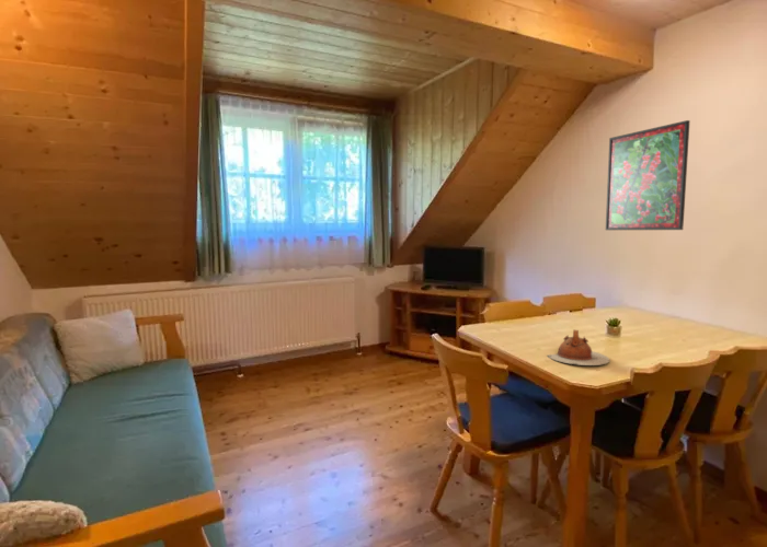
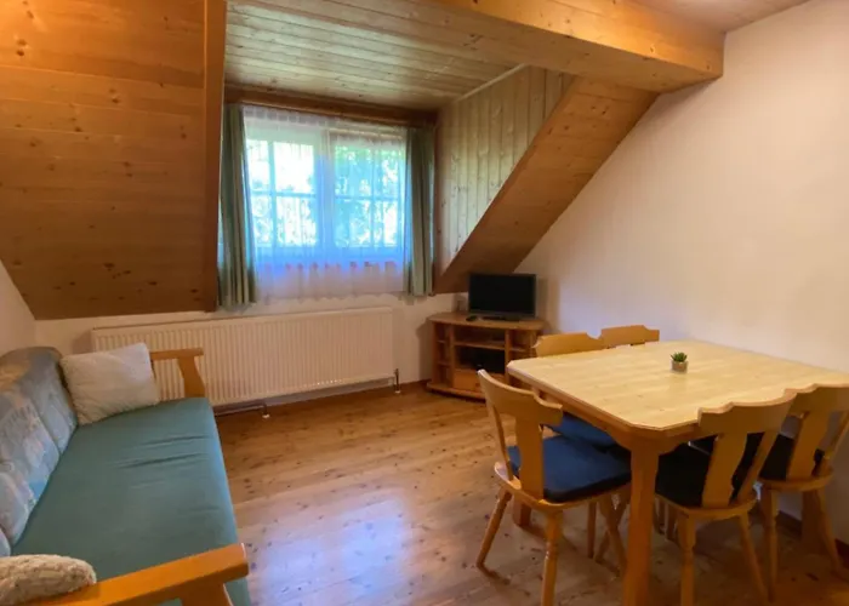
- teapot (576, 344)
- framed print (643, 181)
